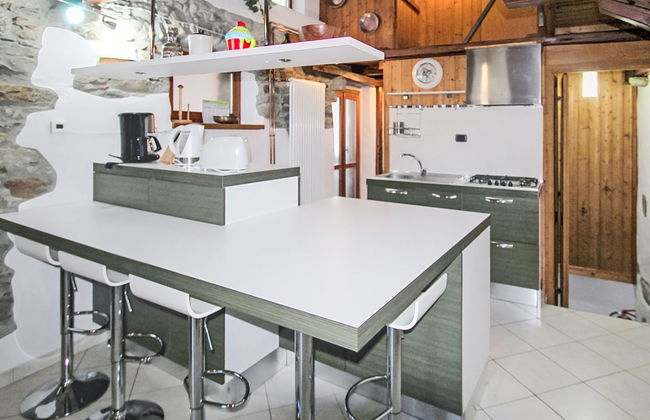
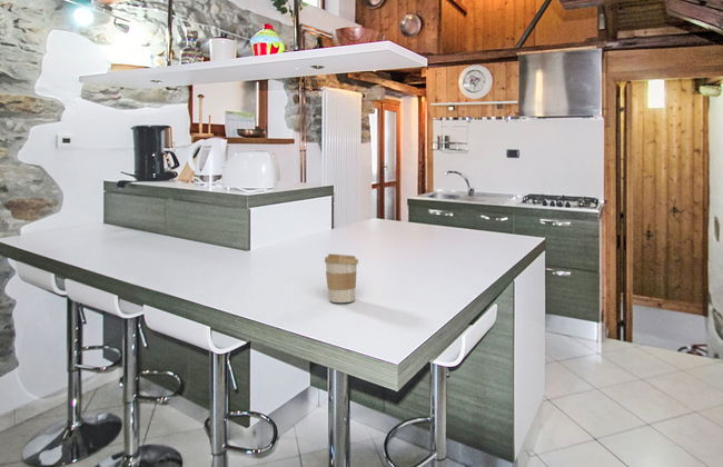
+ coffee cup (341, 276)
